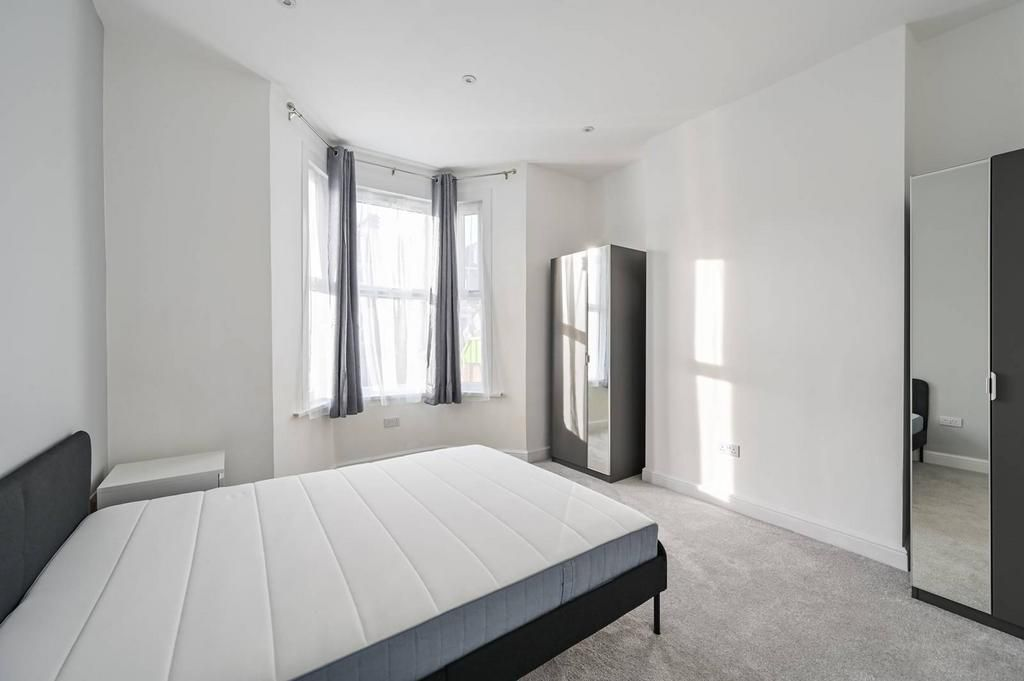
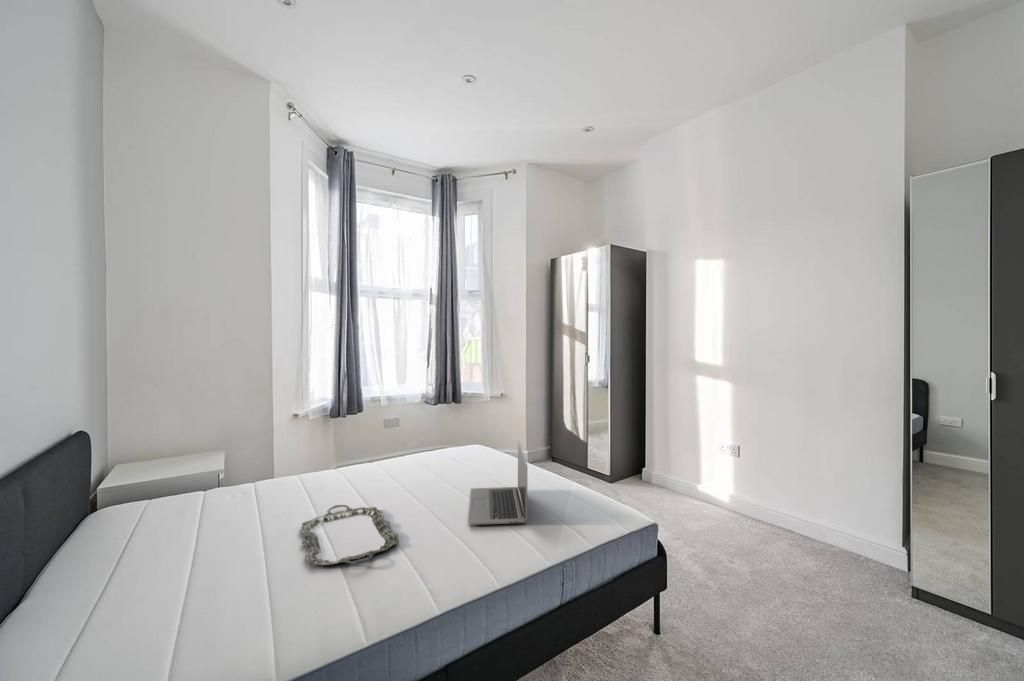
+ laptop (498, 487)
+ serving tray (346, 517)
